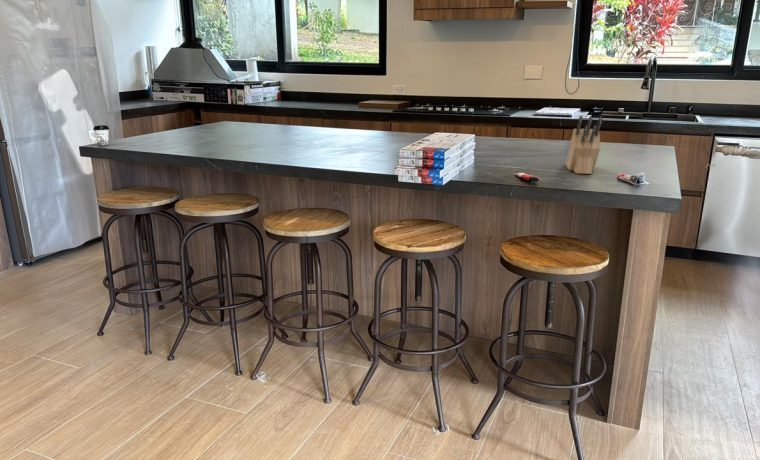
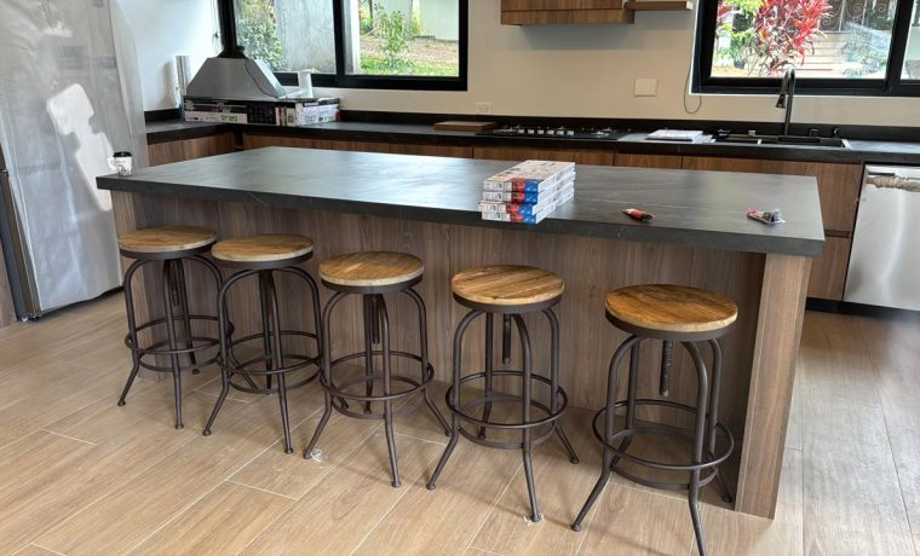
- knife block (584, 142)
